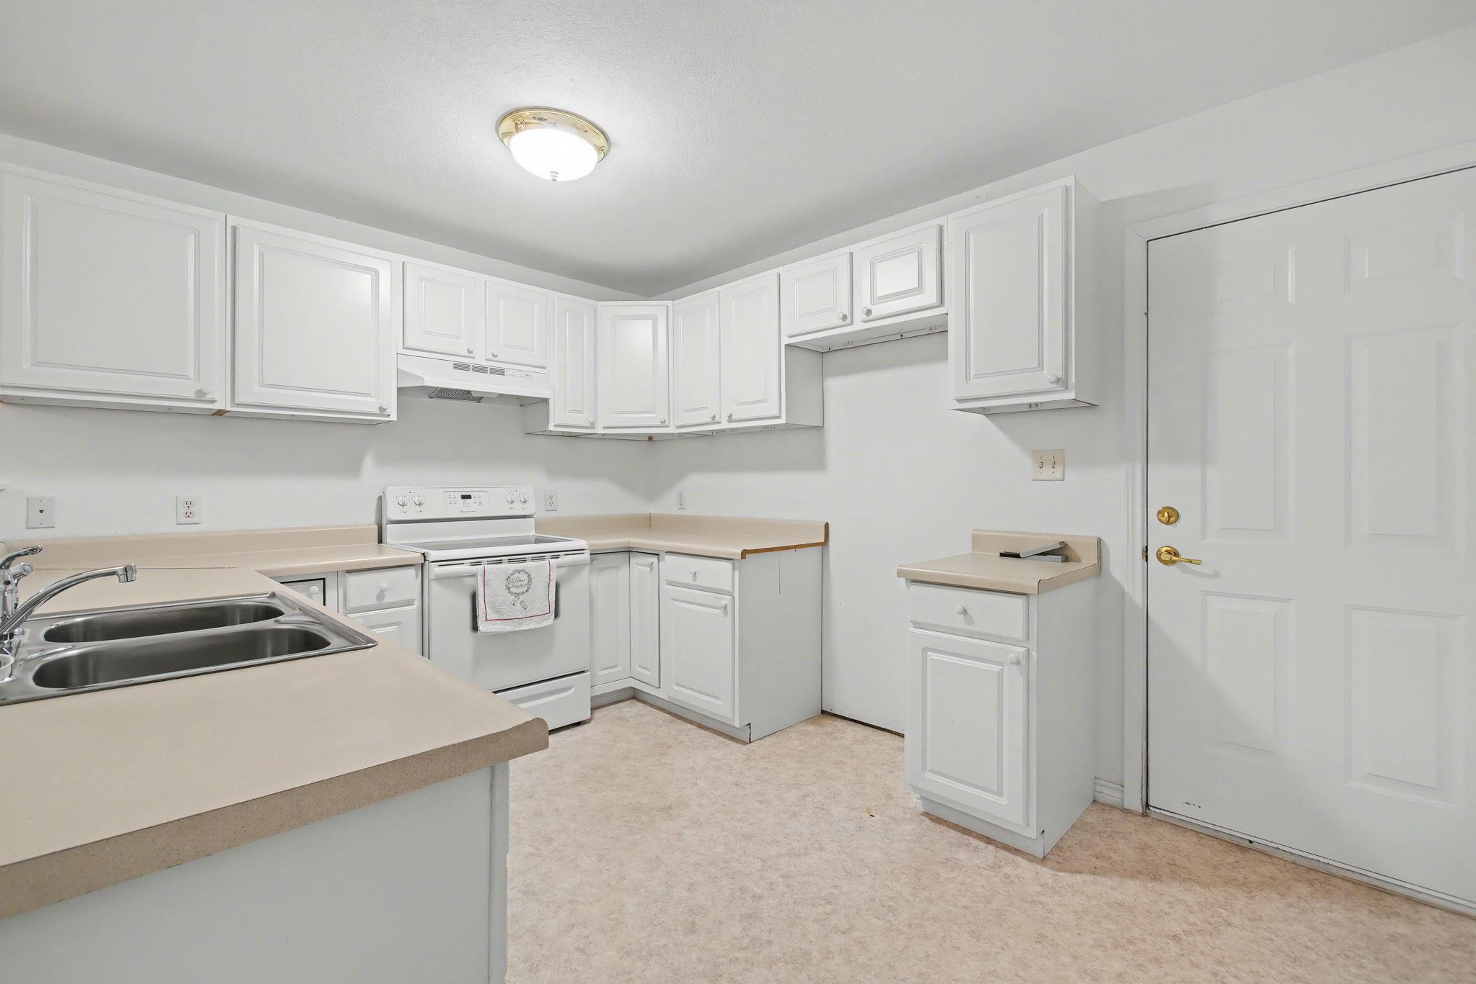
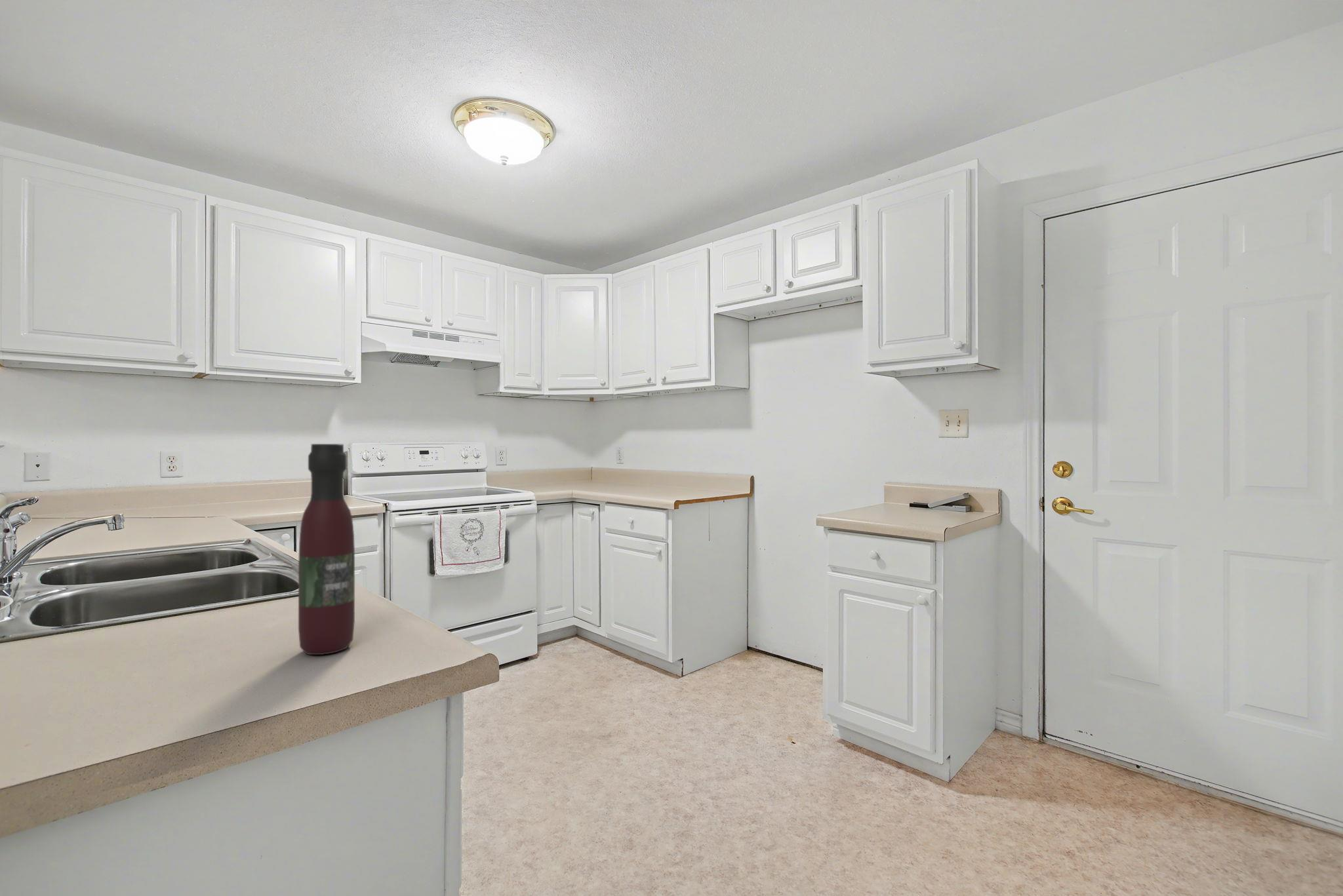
+ wine bottle (327, 546)
